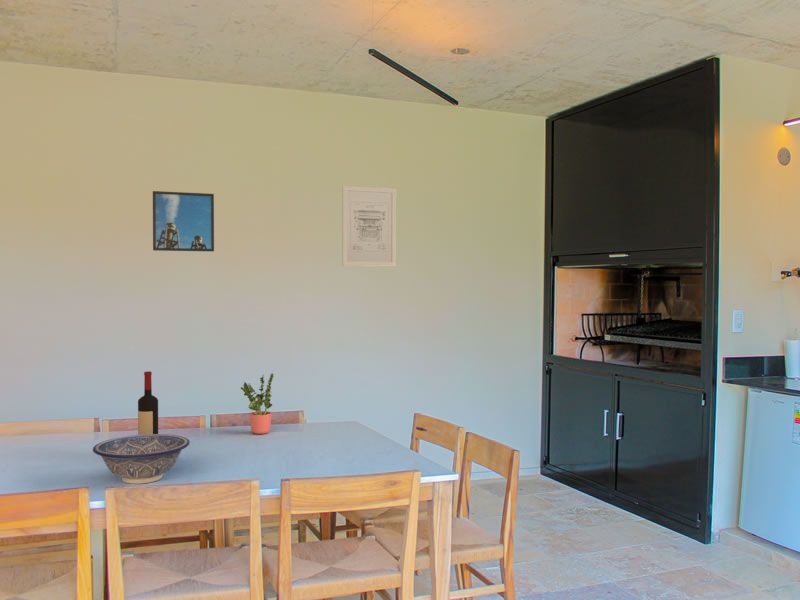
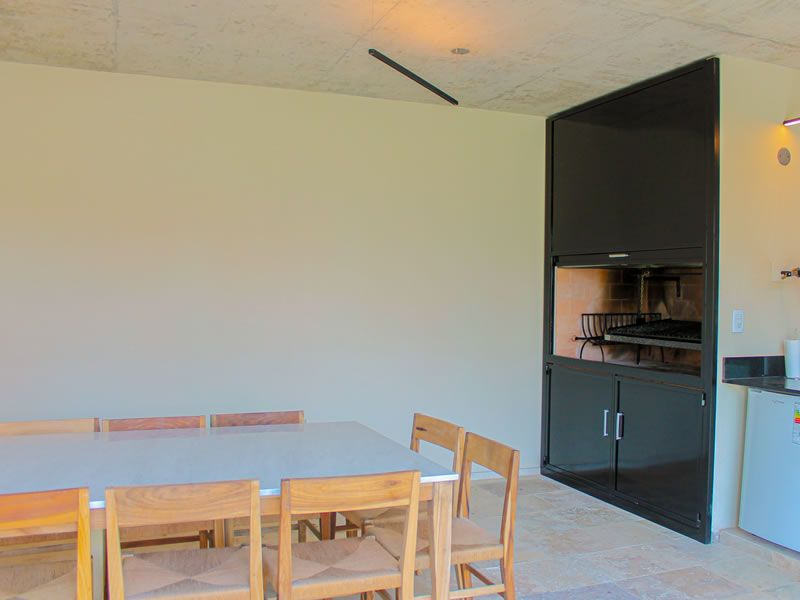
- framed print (183, 221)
- decorative bowl (142, 461)
- wall art (369, 226)
- wine bottle (148, 414)
- potted plant (252, 404)
